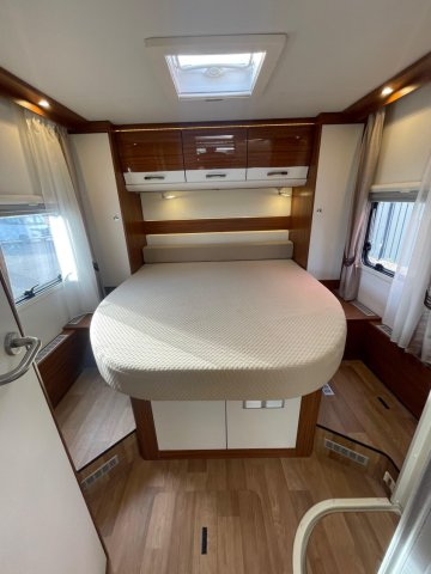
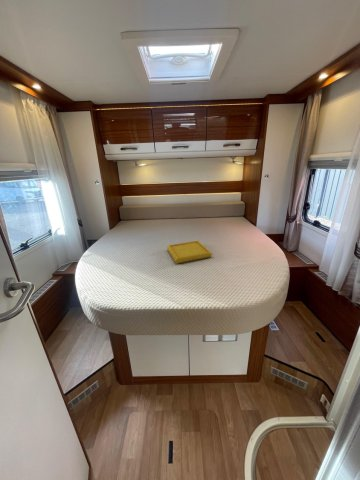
+ serving tray (188, 250)
